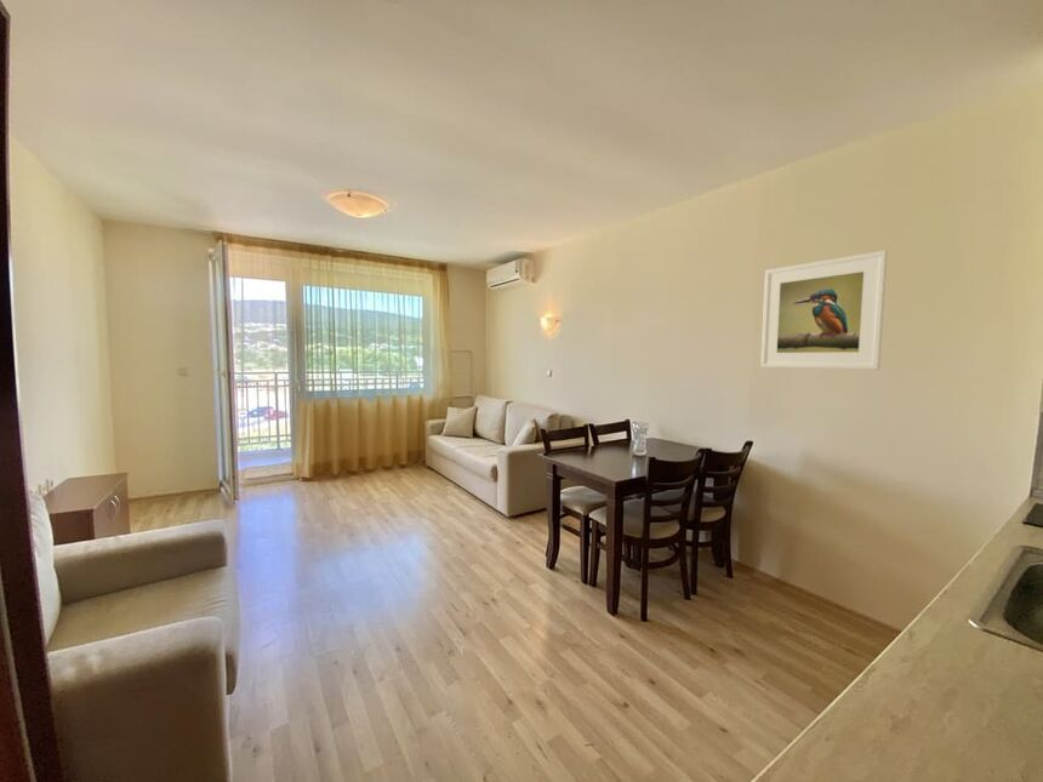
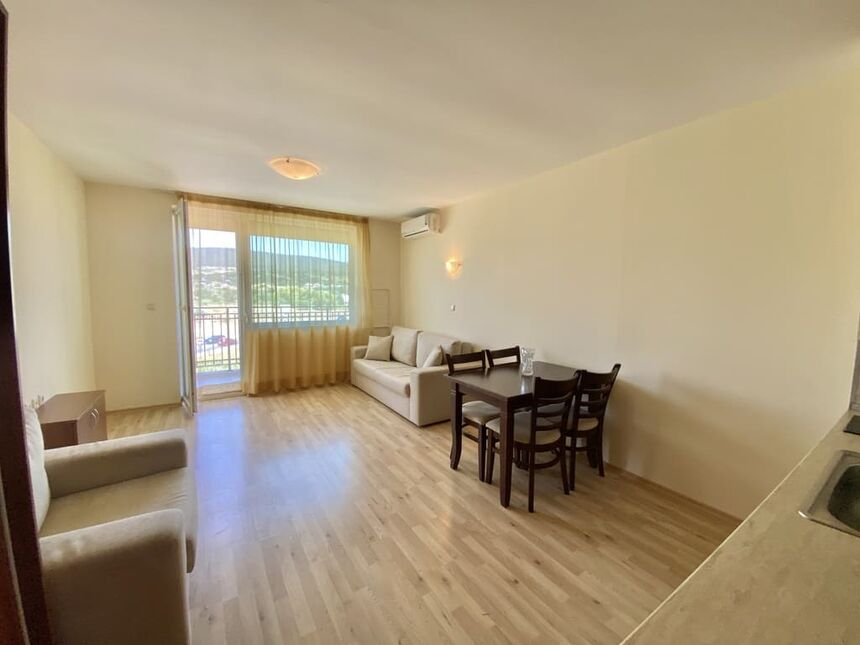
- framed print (816, 315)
